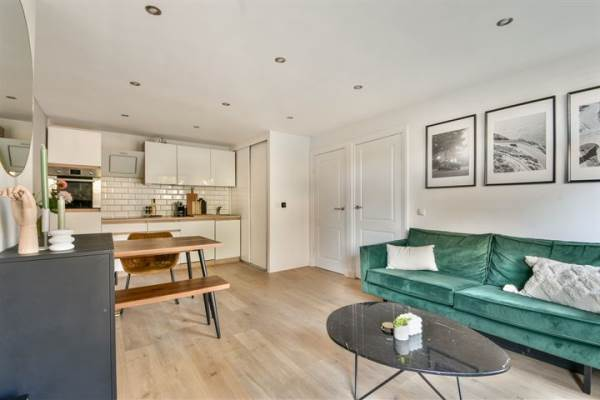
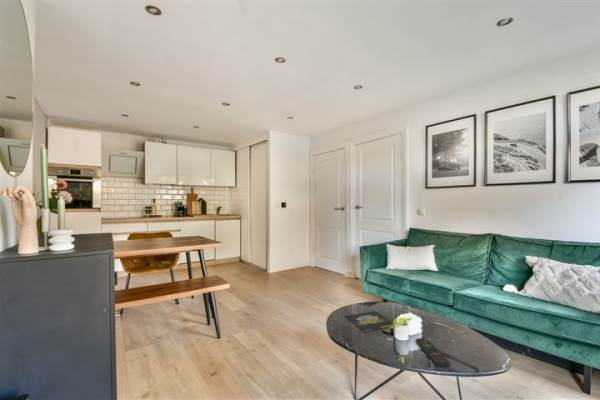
+ remote control (431, 351)
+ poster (370, 320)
